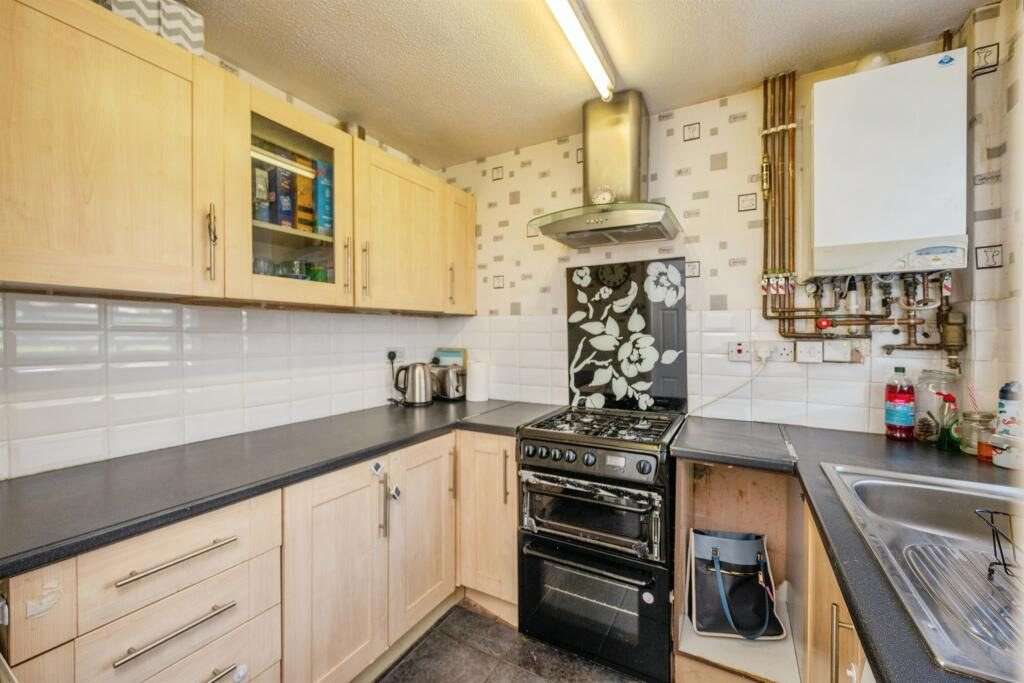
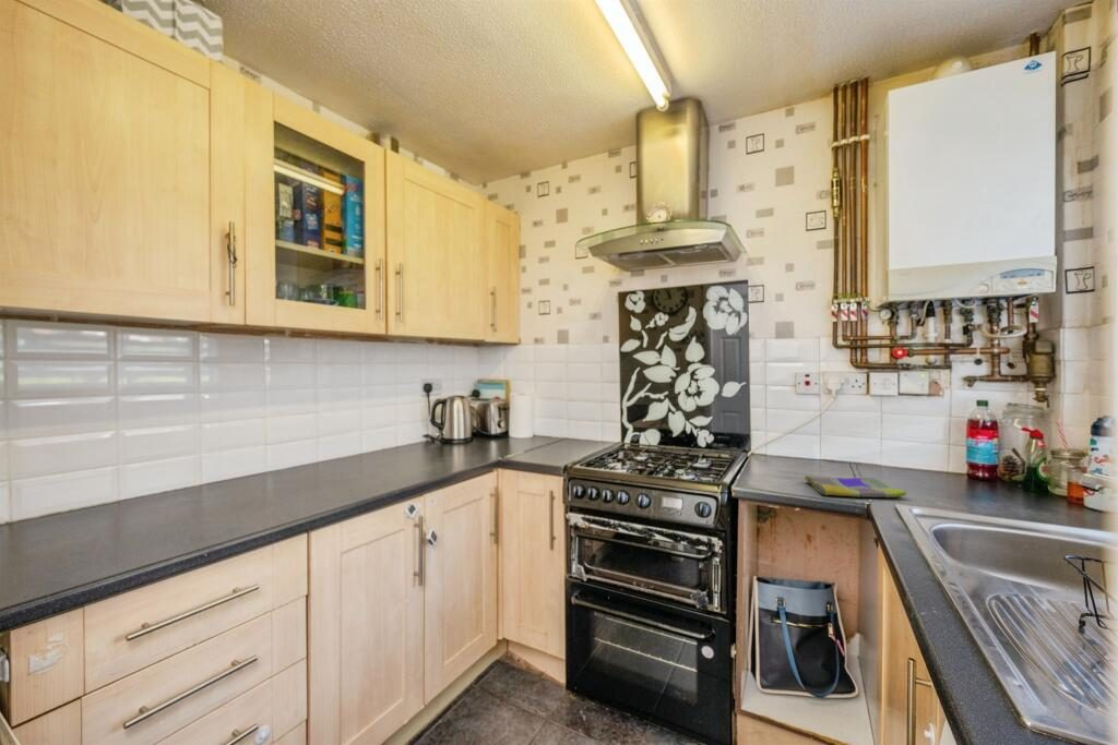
+ dish towel (851, 485)
